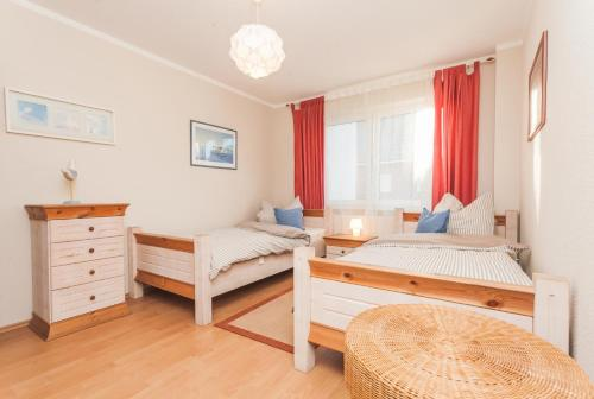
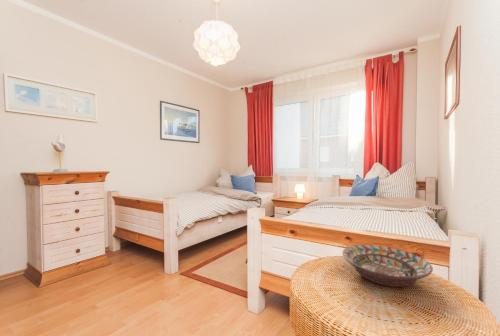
+ decorative bowl (383, 267)
